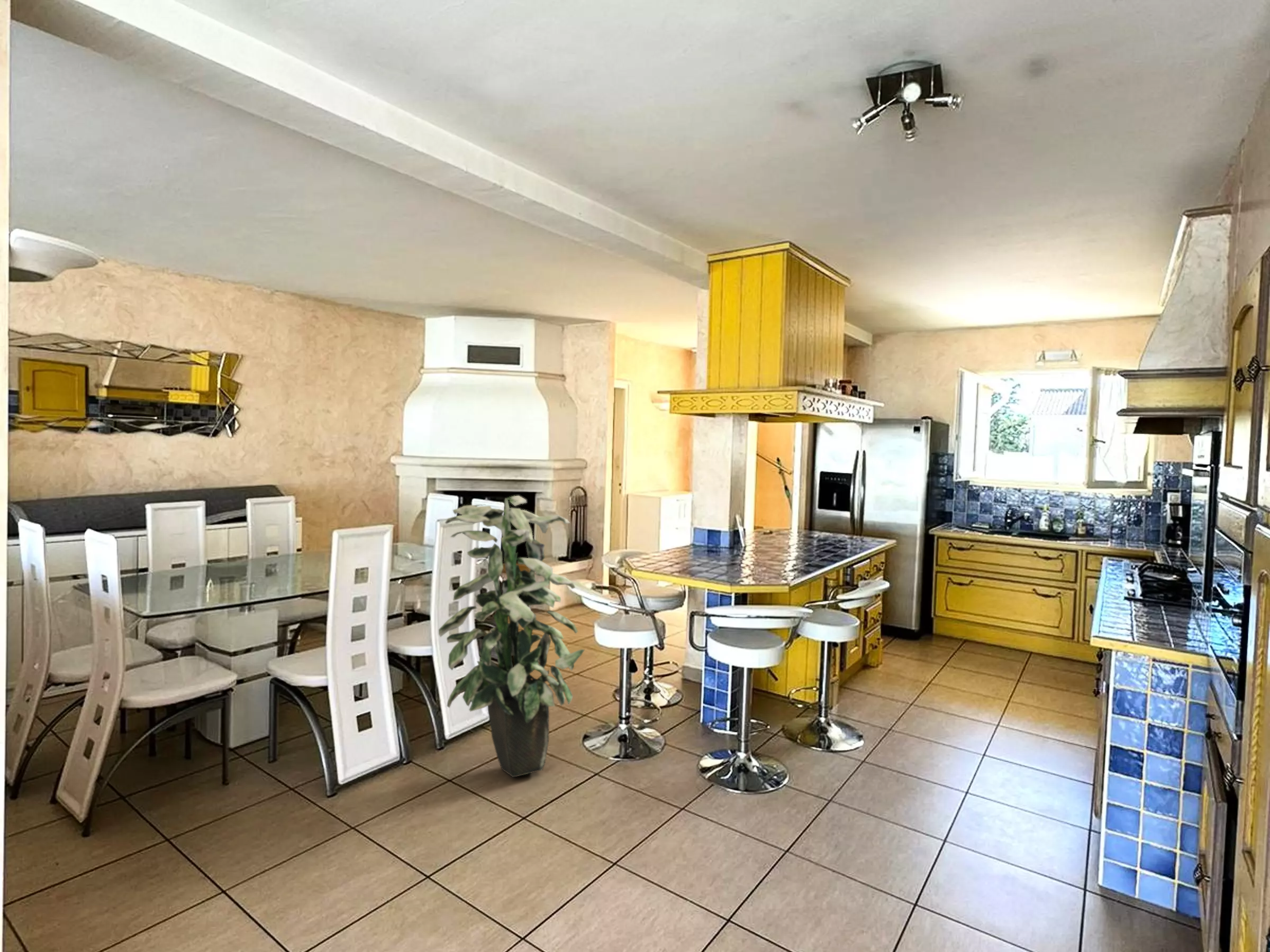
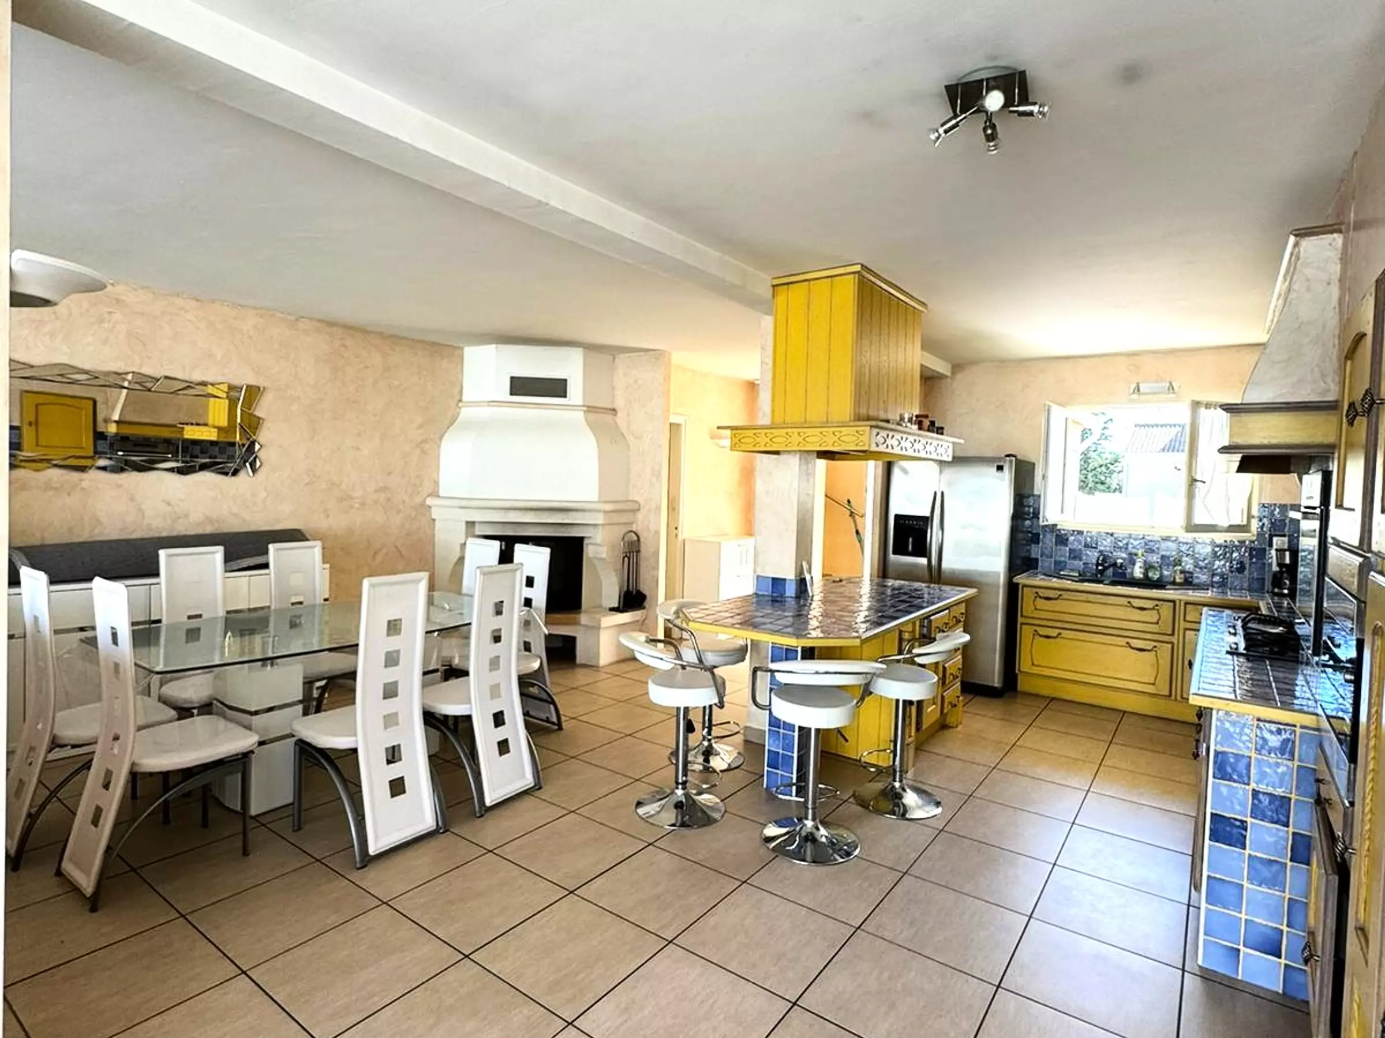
- indoor plant (511, 632)
